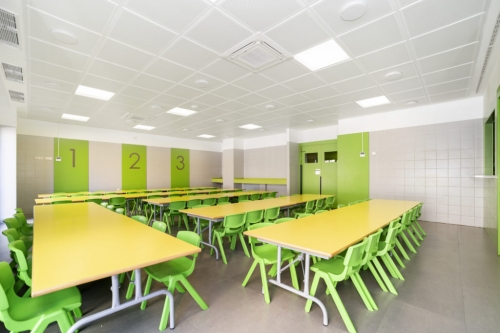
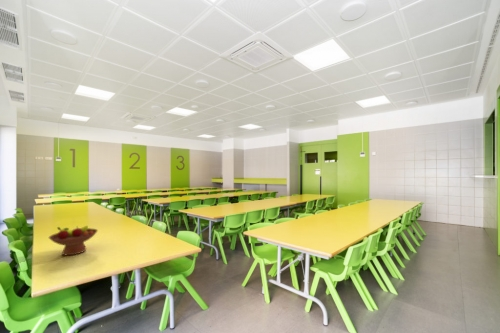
+ fruit bowl (74, 239)
